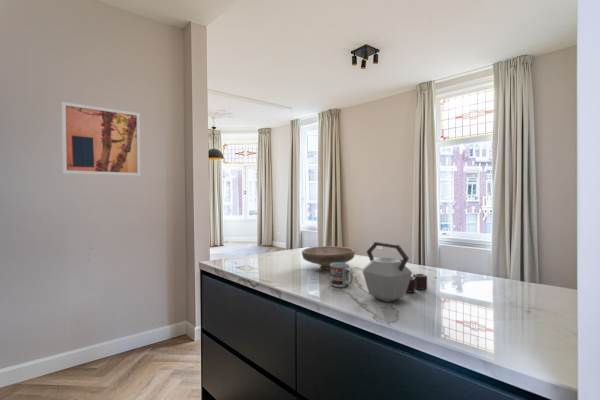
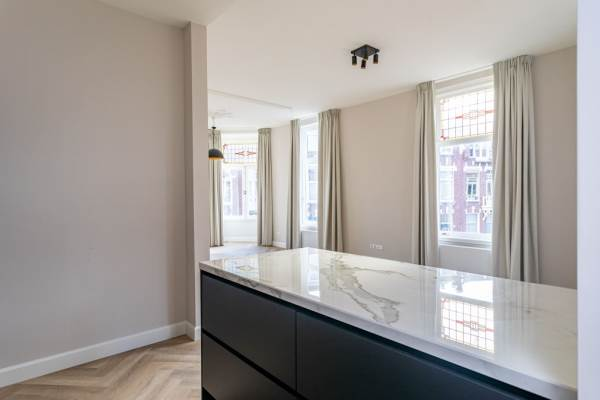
- cup (342, 275)
- bowl (328, 258)
- wall art (103, 141)
- kettle (400, 267)
